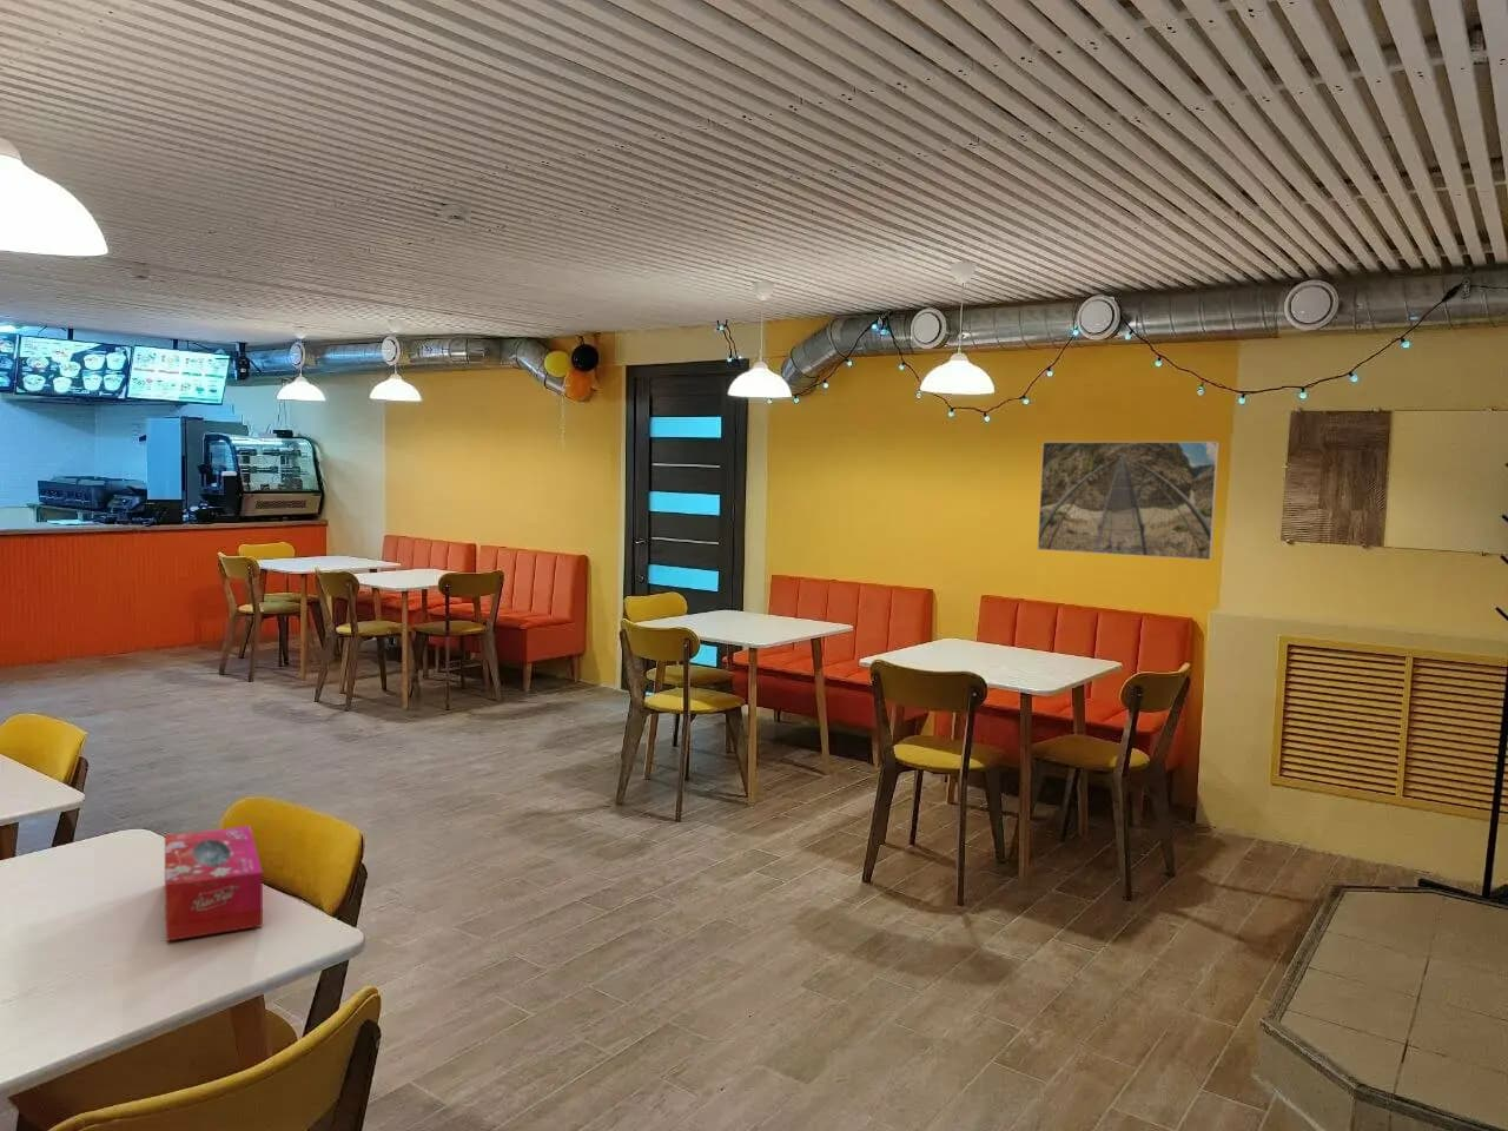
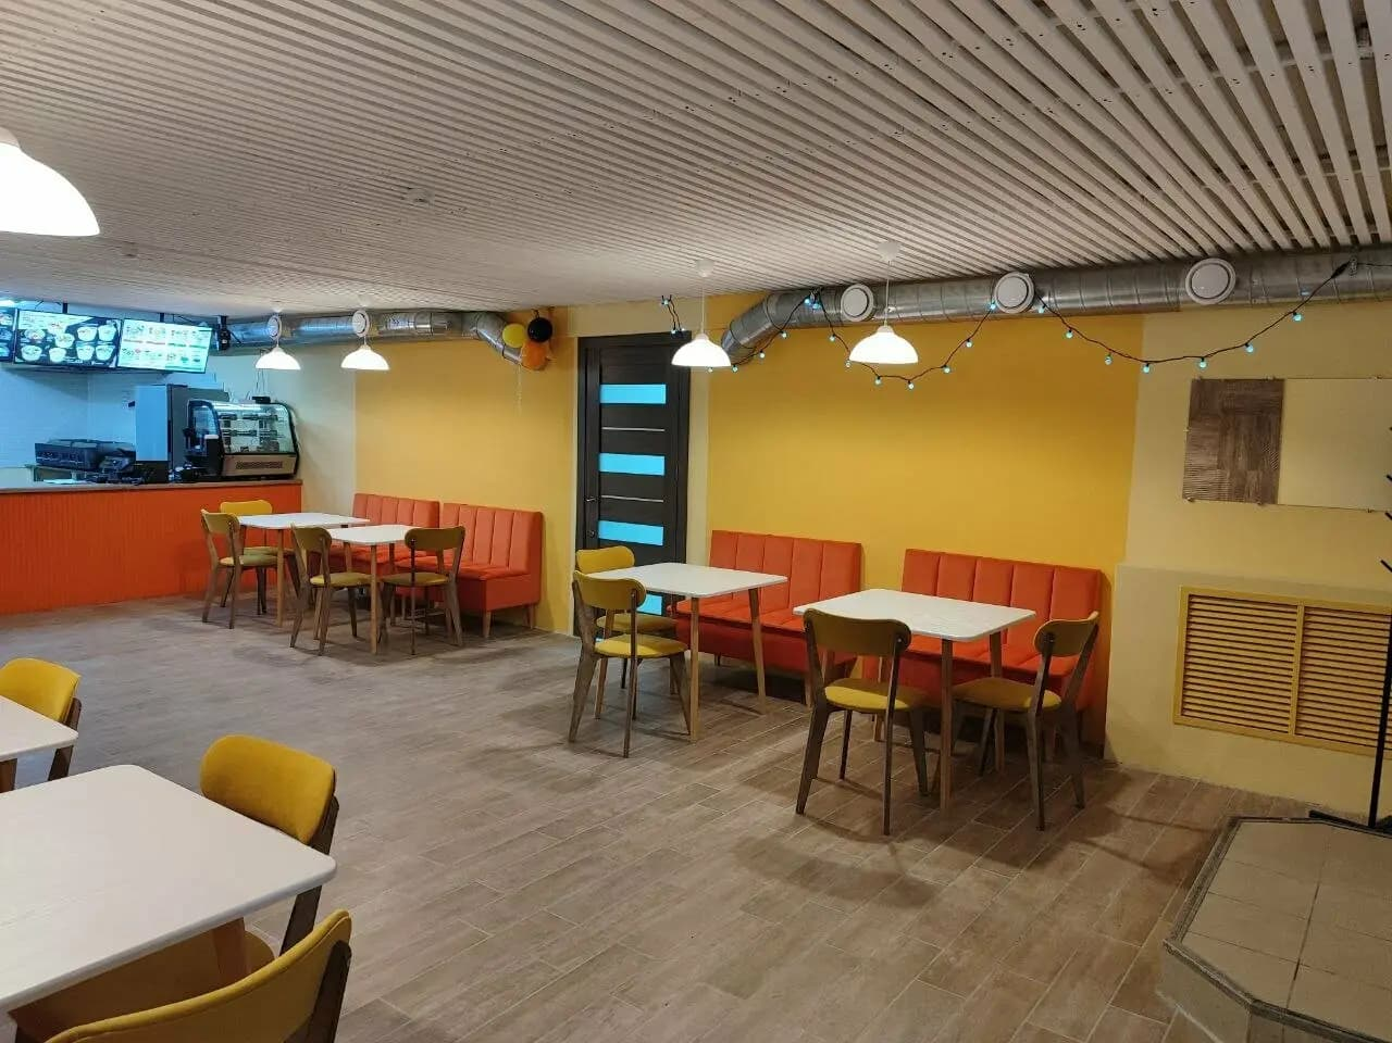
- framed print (1123, 498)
- tissue box (211, 879)
